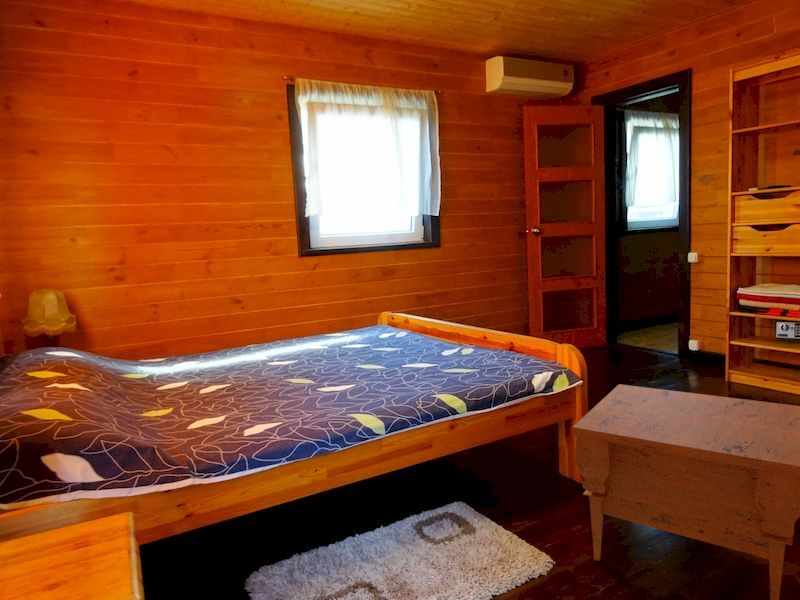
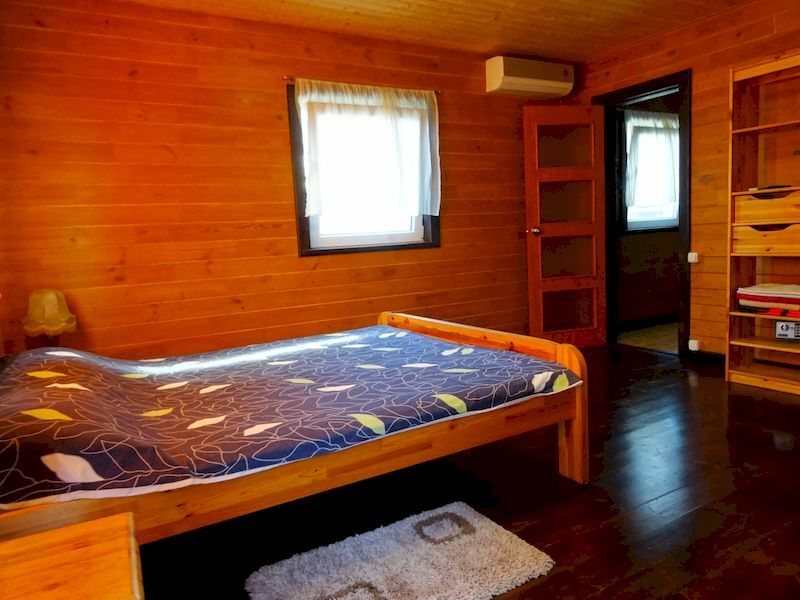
- nightstand (690, 485)
